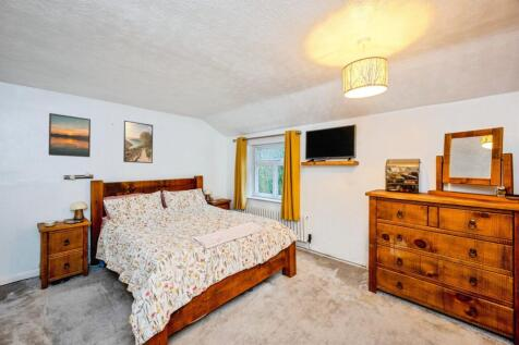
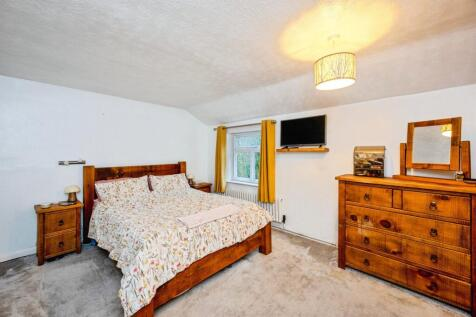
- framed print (70, 136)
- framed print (138, 143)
